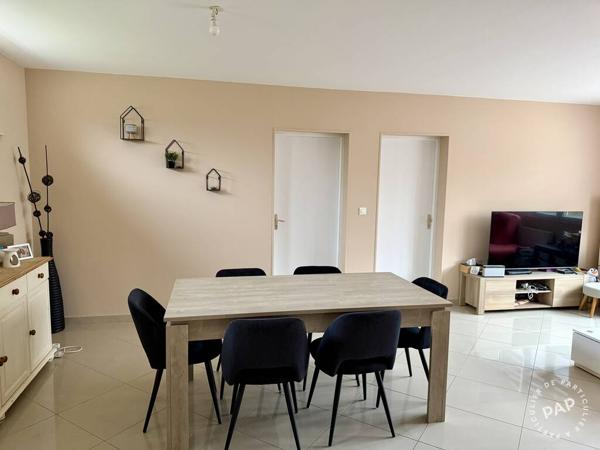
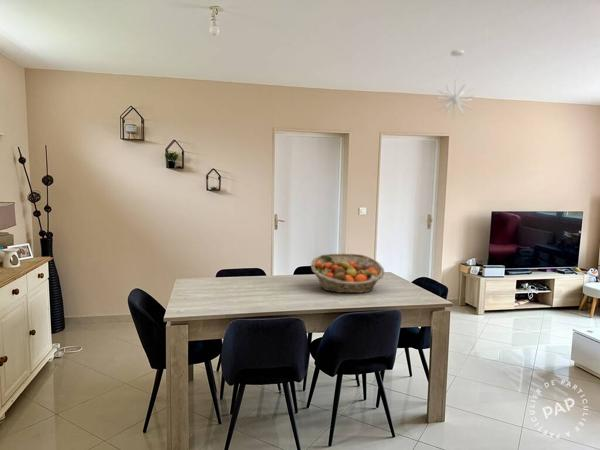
+ fruit basket (347, 272)
+ pendant light (455, 84)
